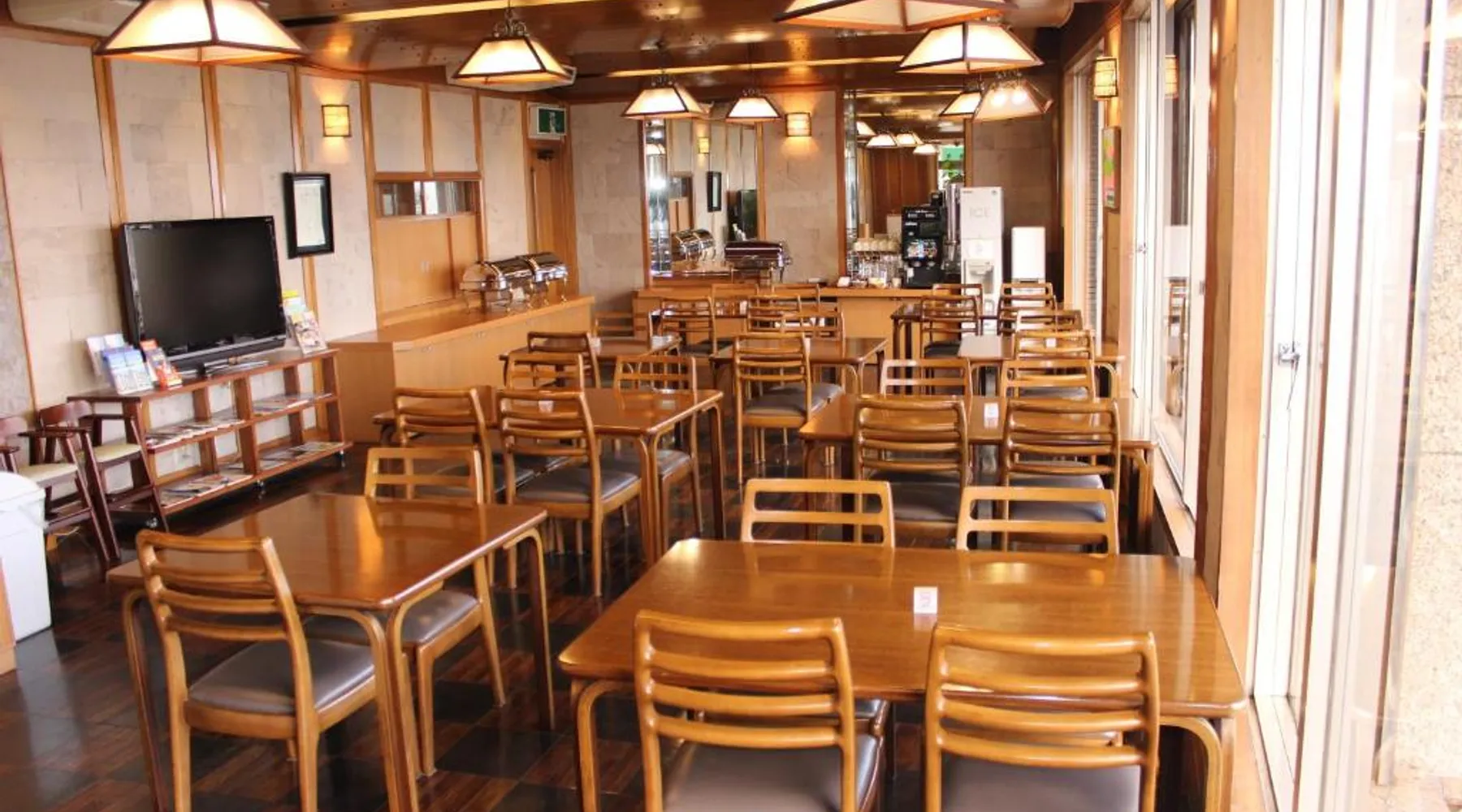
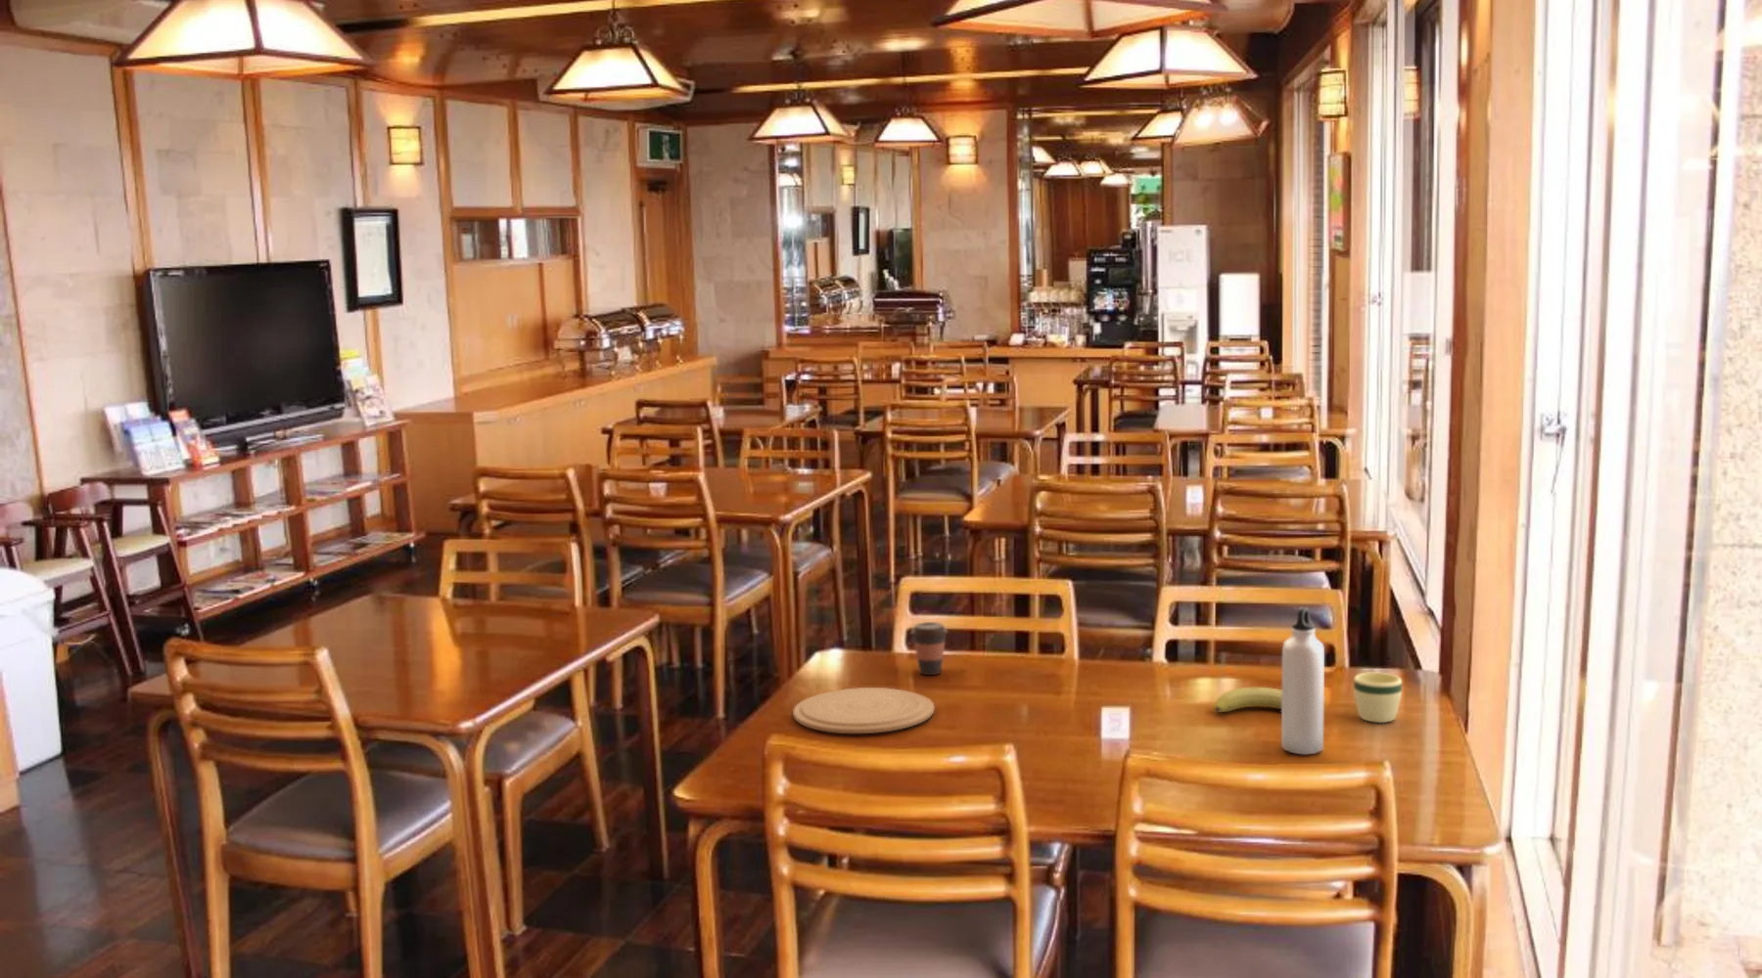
+ water bottle (1303, 678)
+ plate (863, 708)
+ coffee cup (929, 648)
+ mug (1379, 695)
+ fruit (1264, 701)
